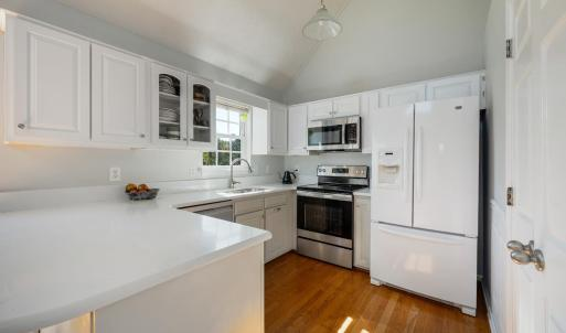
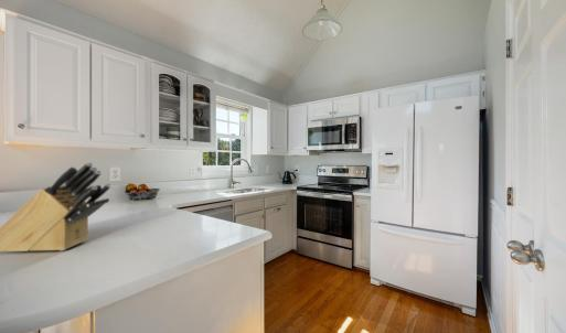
+ knife block (52, 204)
